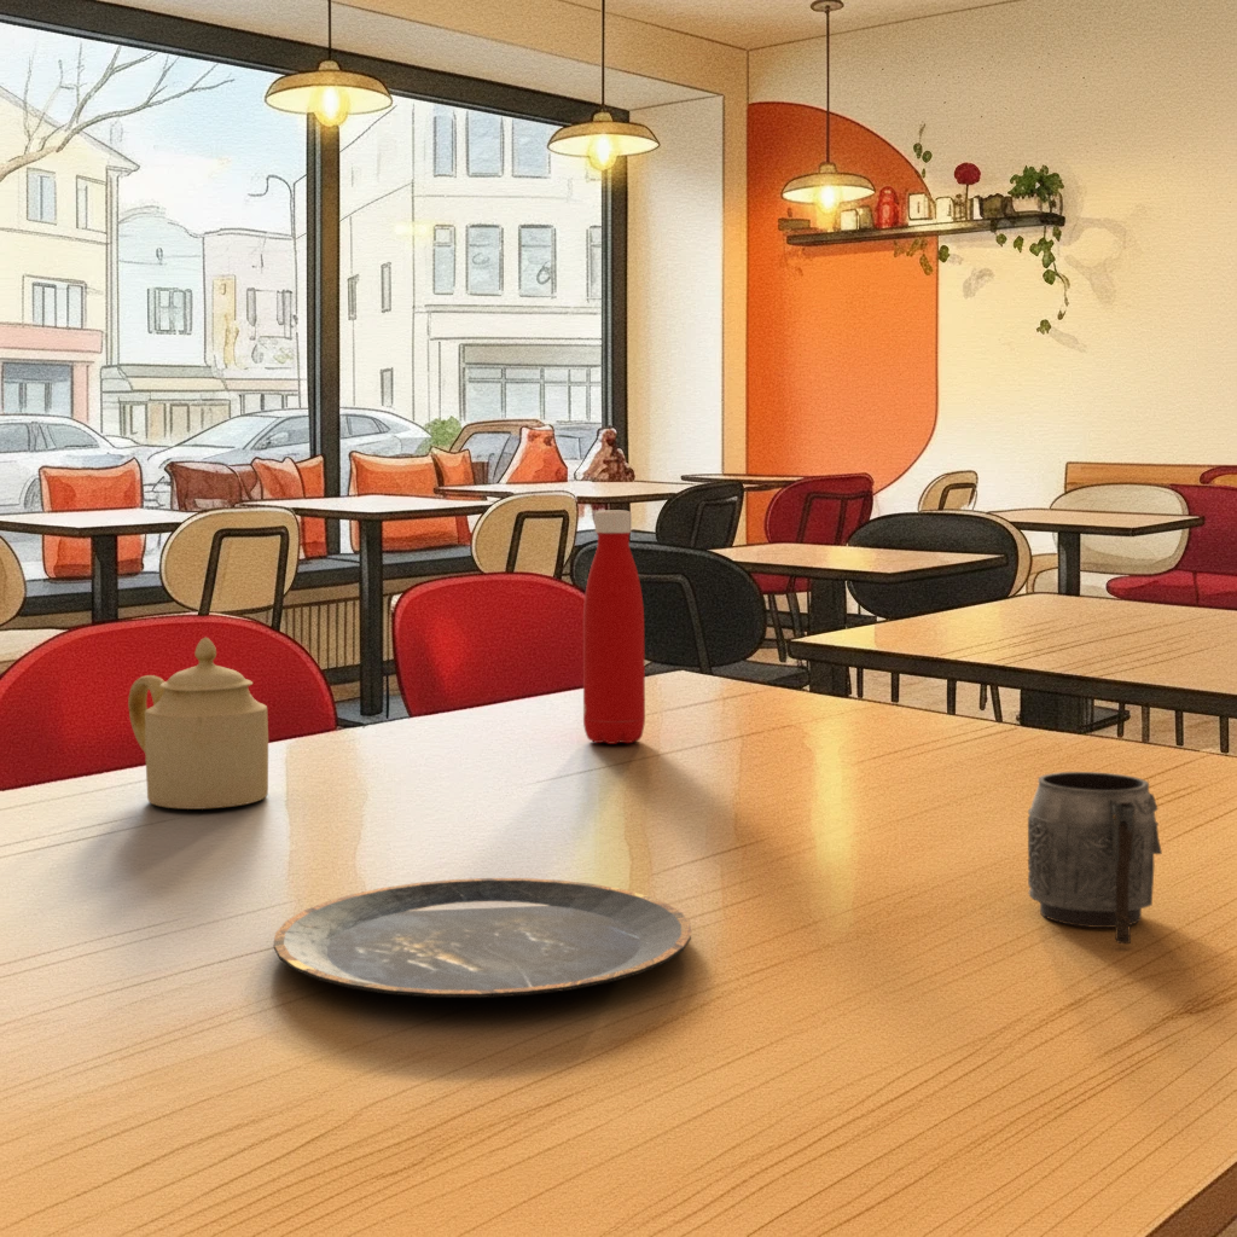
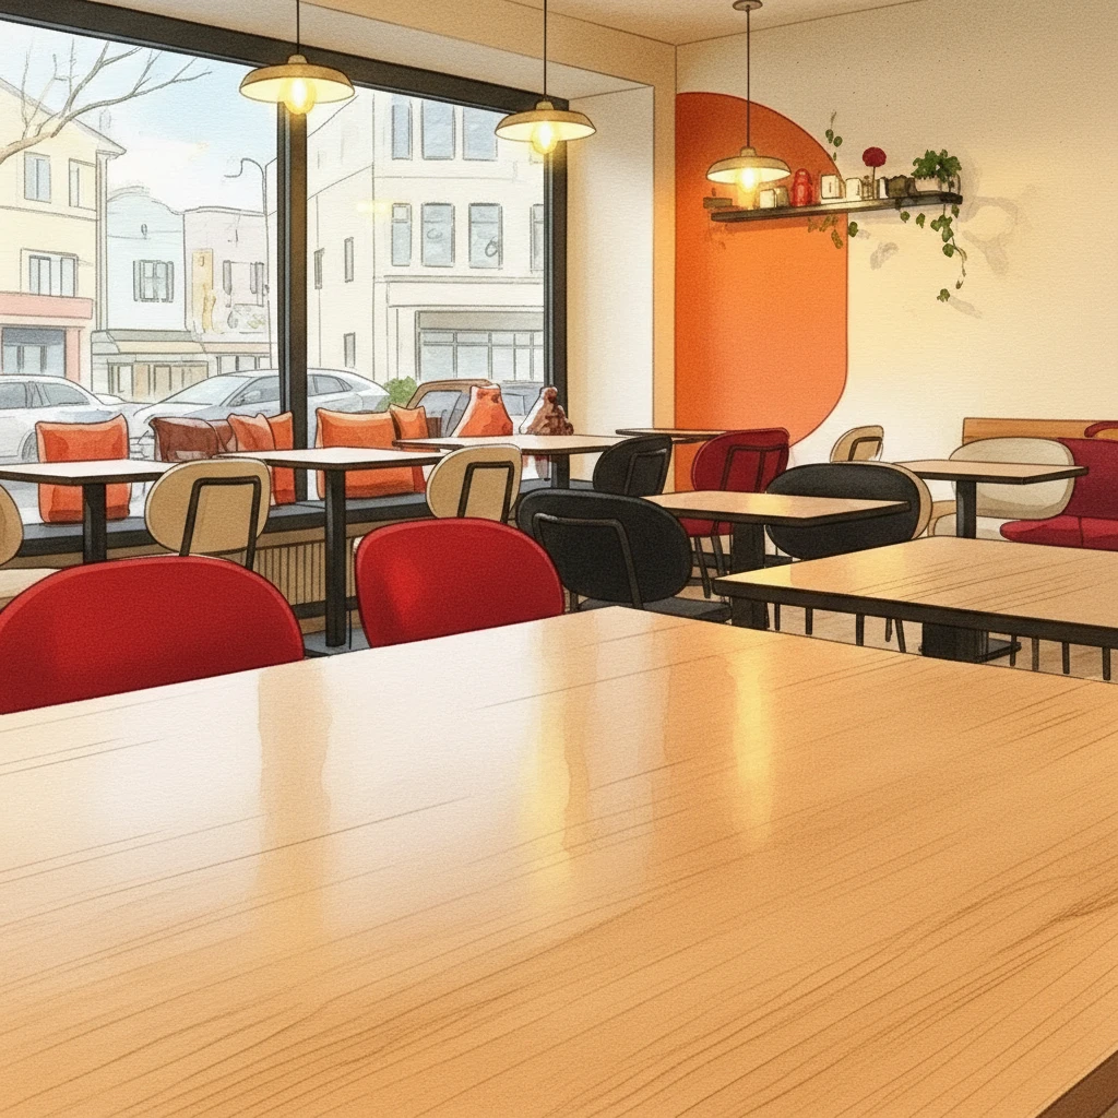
- mug (1102, 854)
- sugar bowl (186, 716)
- bottle (614, 626)
- plate (484, 937)
